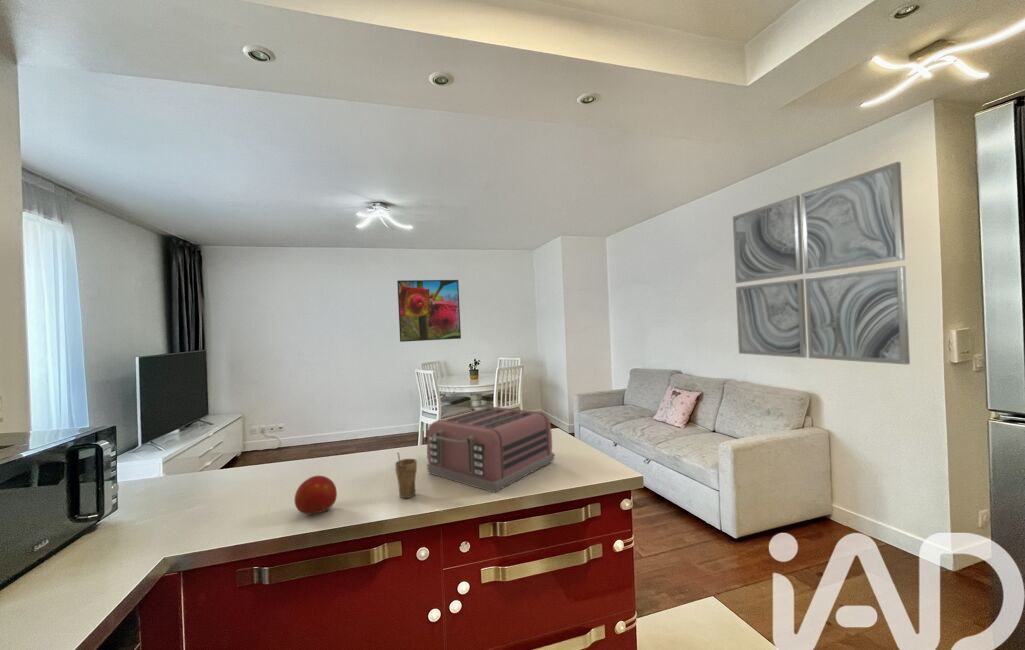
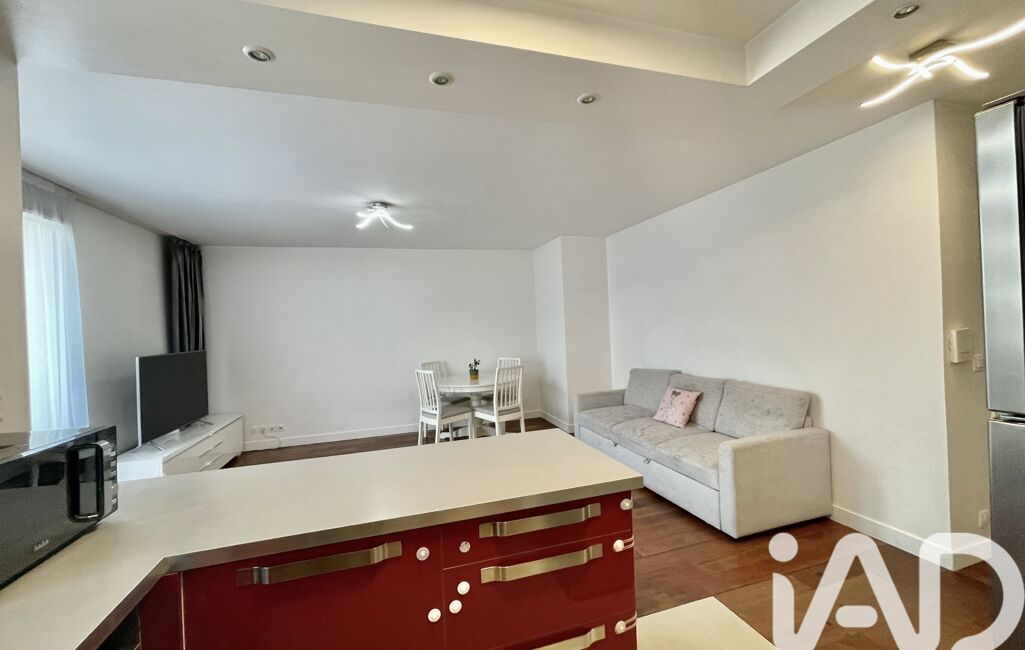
- fruit (315, 493)
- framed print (429, 310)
- toaster (487, 443)
- wall art (805, 278)
- cup (406, 474)
